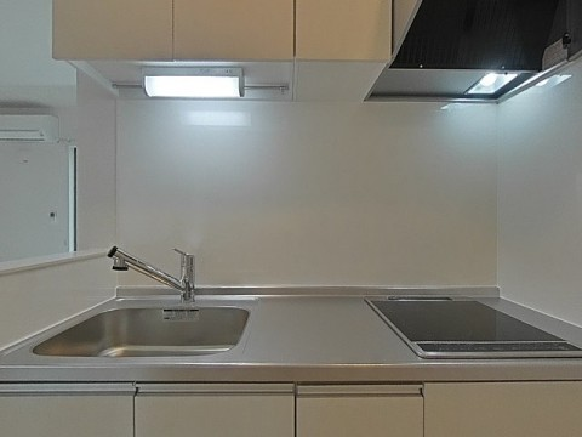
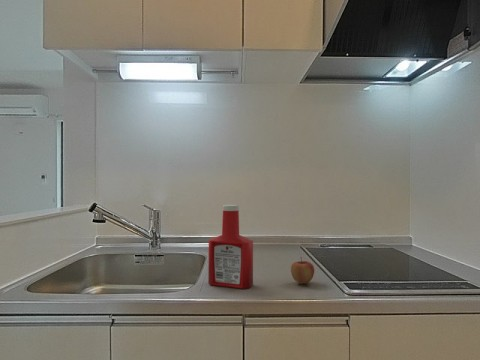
+ soap bottle (230, 244)
+ apple (302, 270)
